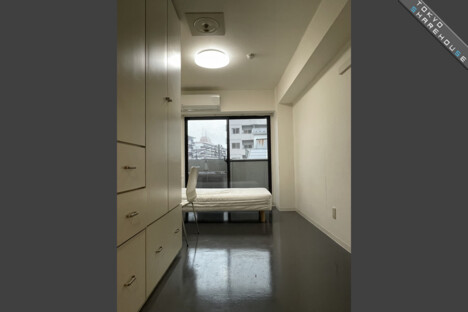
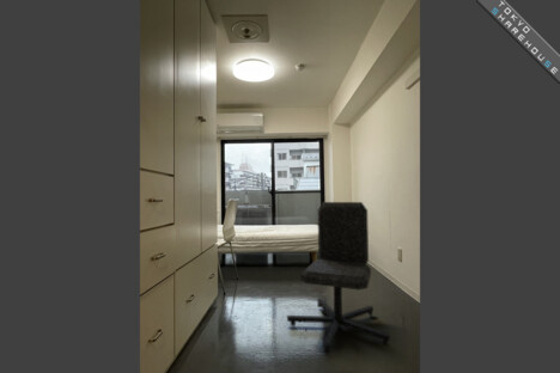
+ chair (335, 265)
